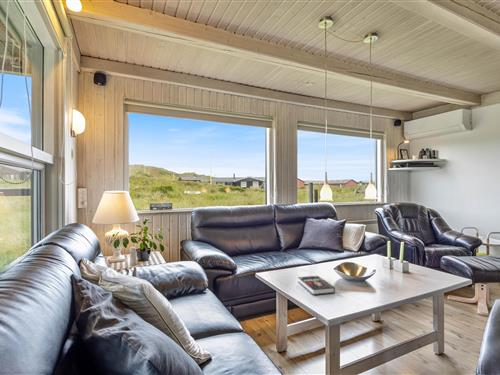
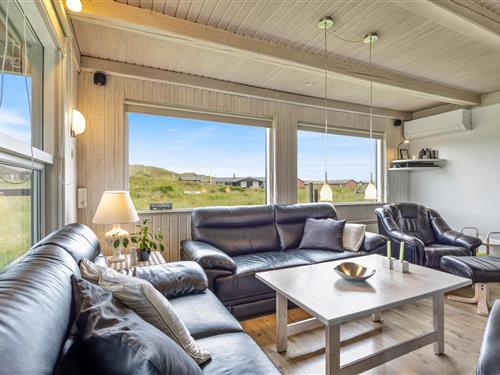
- book (315, 284)
